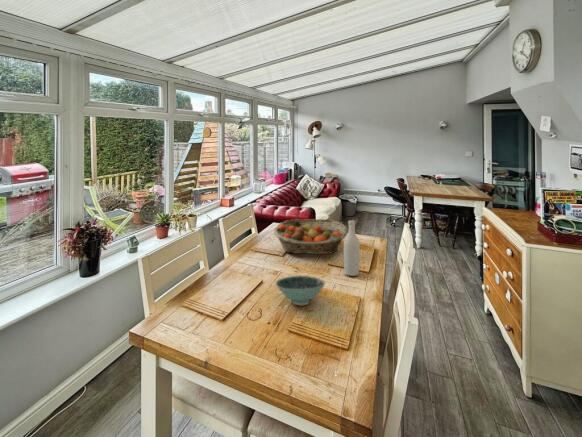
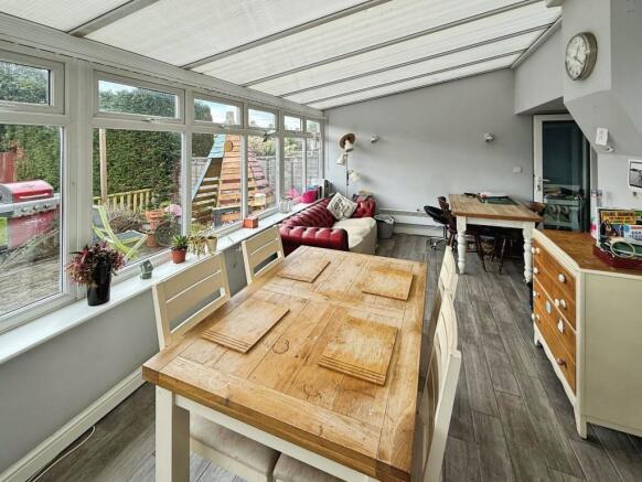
- bowl (300, 292)
- fruit basket (310, 235)
- wine bottle (351, 247)
